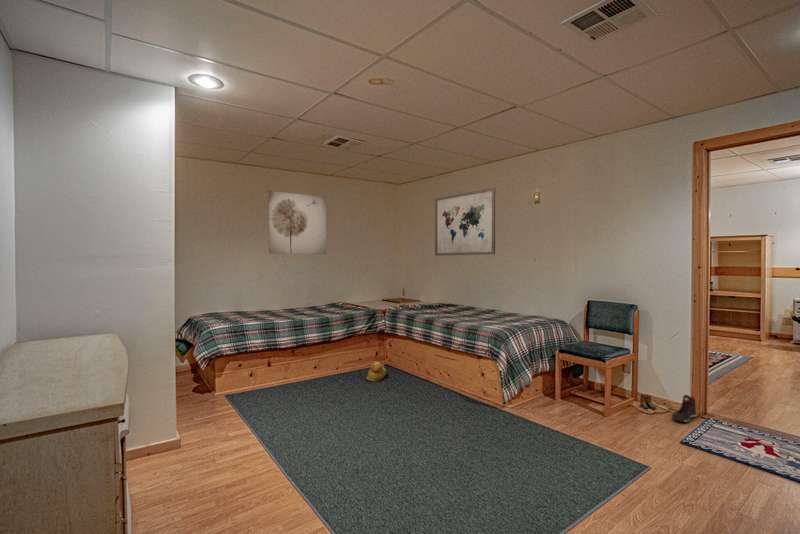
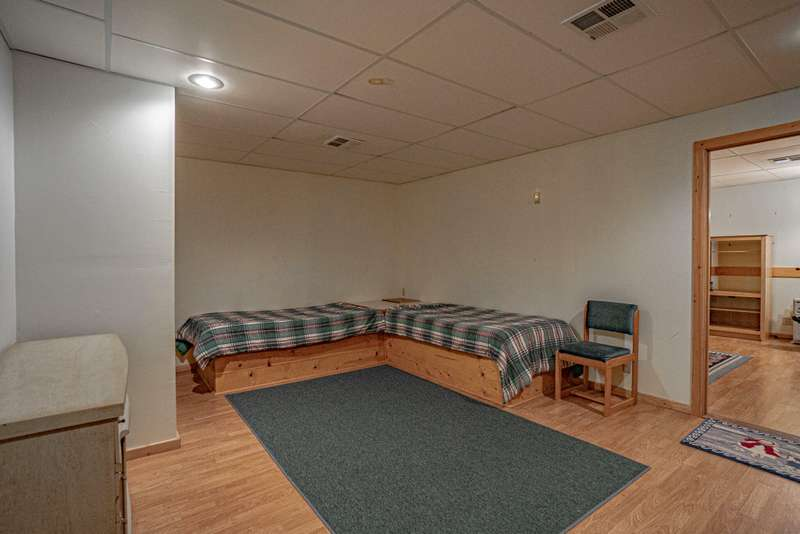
- wall art (298, 224)
- wall art (462, 224)
- sneaker (683, 406)
- rubber duck (376, 368)
- boots (648, 402)
